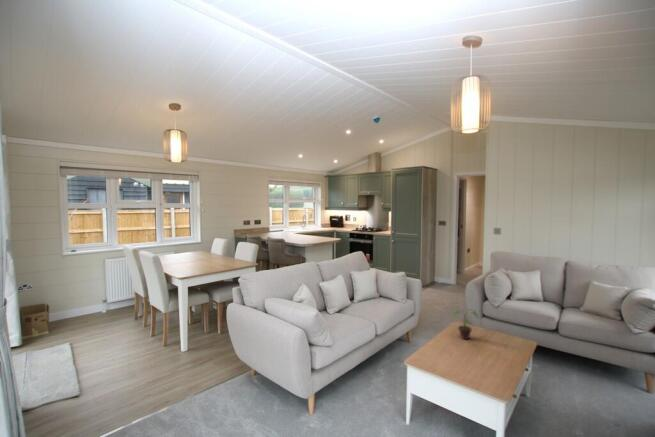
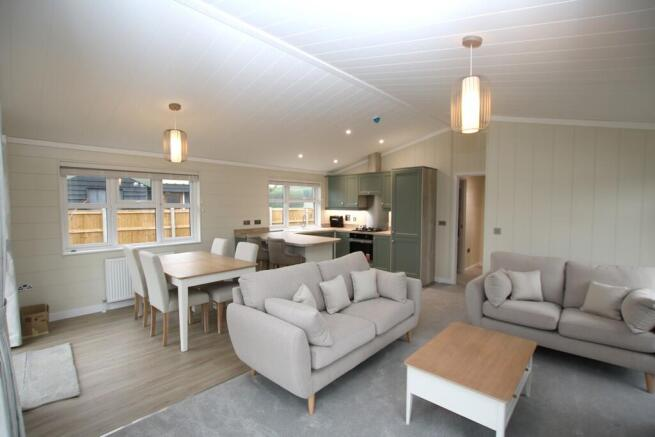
- potted plant (464, 324)
